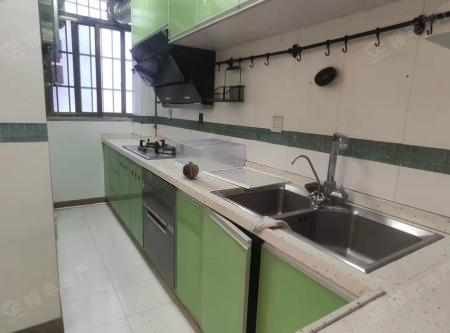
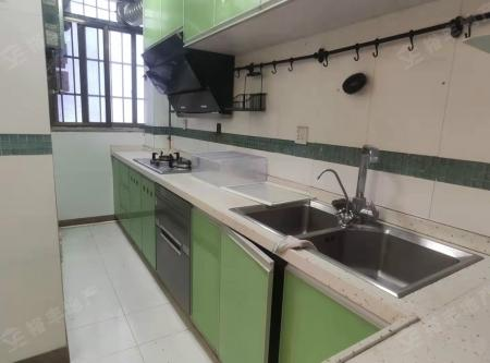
- fruit (190, 169)
